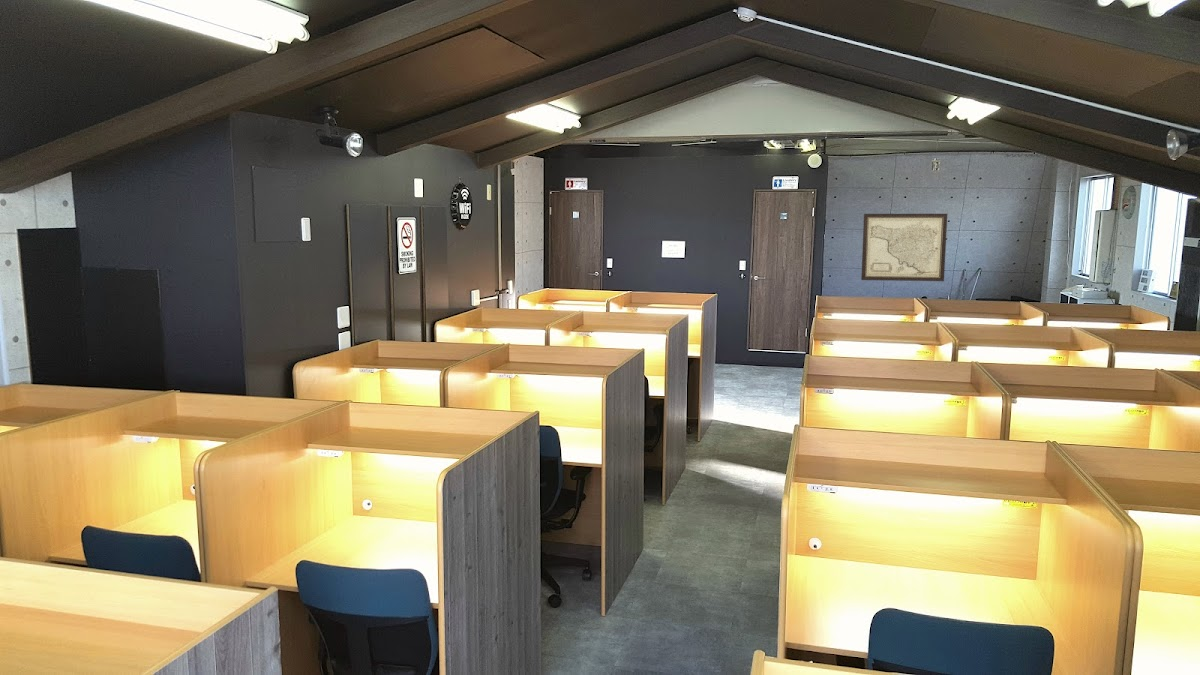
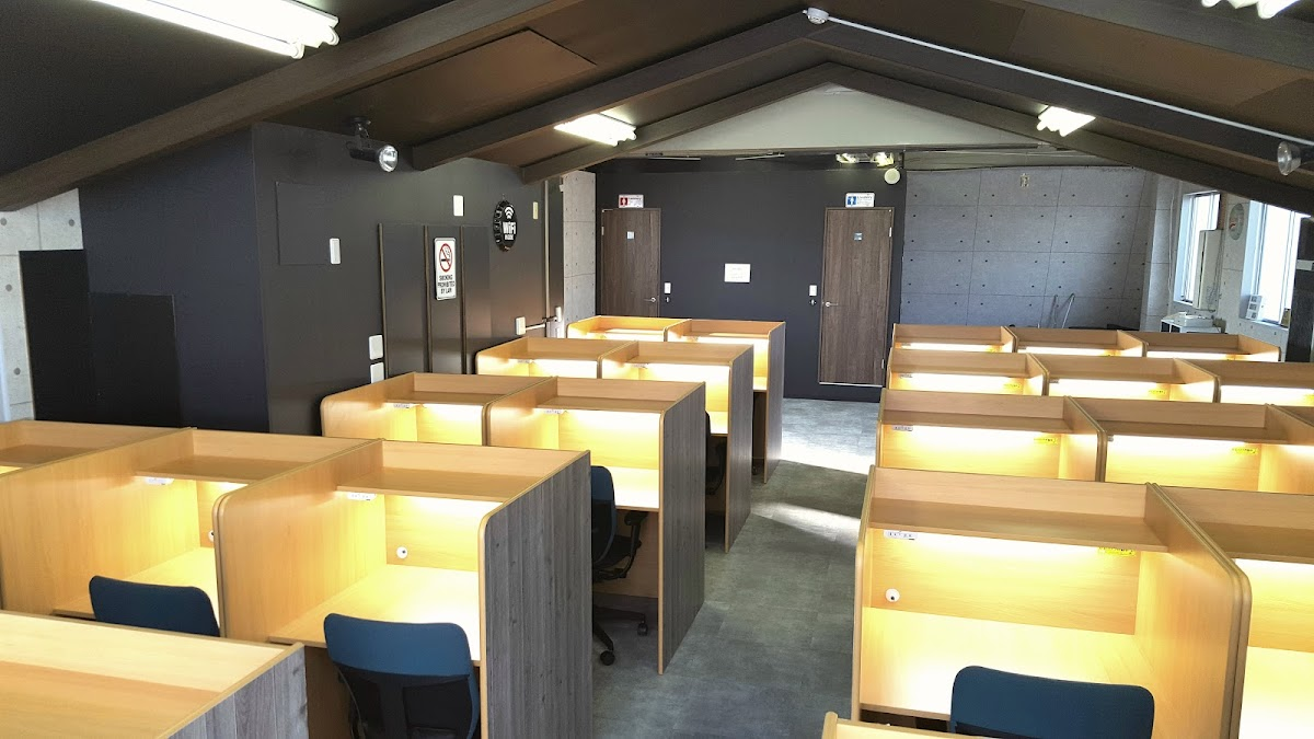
- wall art (903, 247)
